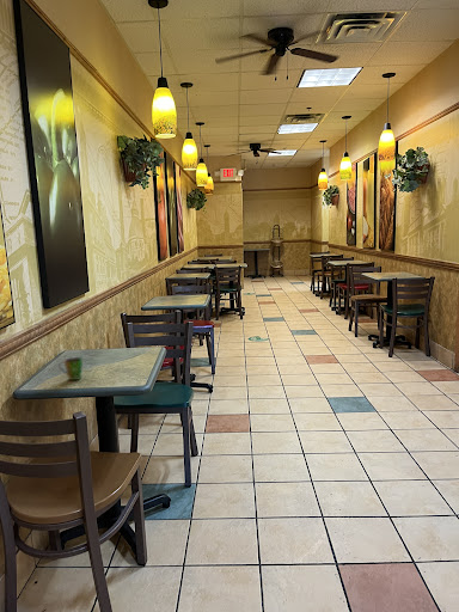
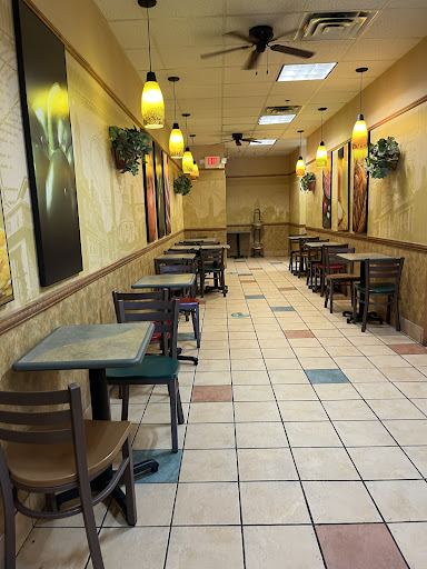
- cup (71, 369)
